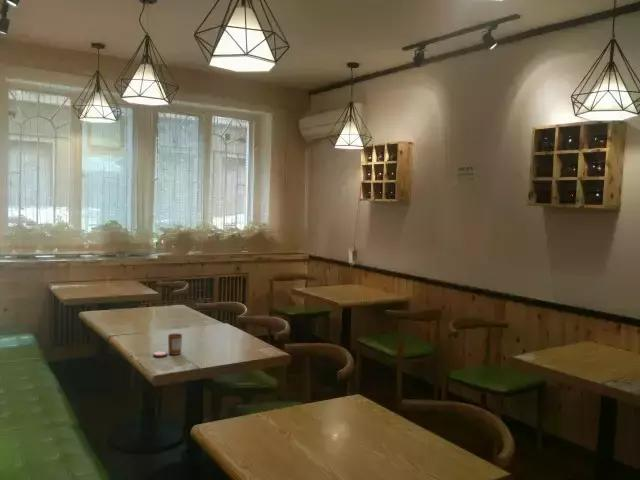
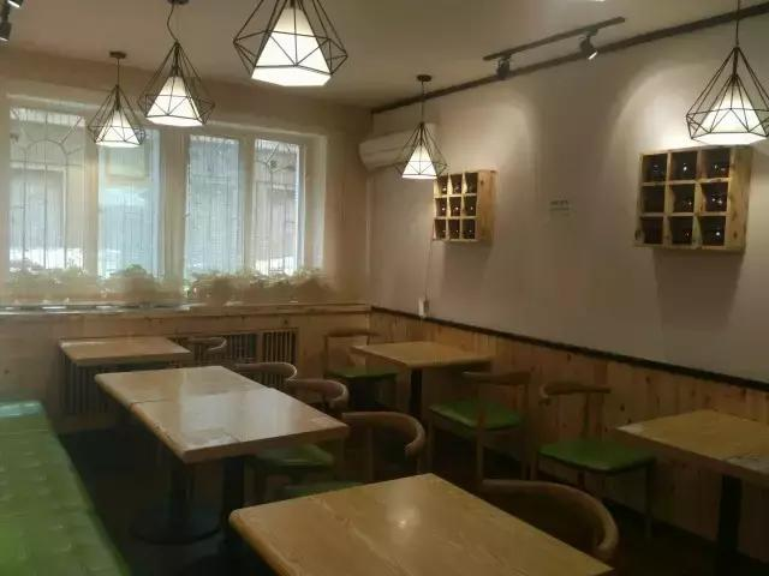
- candle (168, 344)
